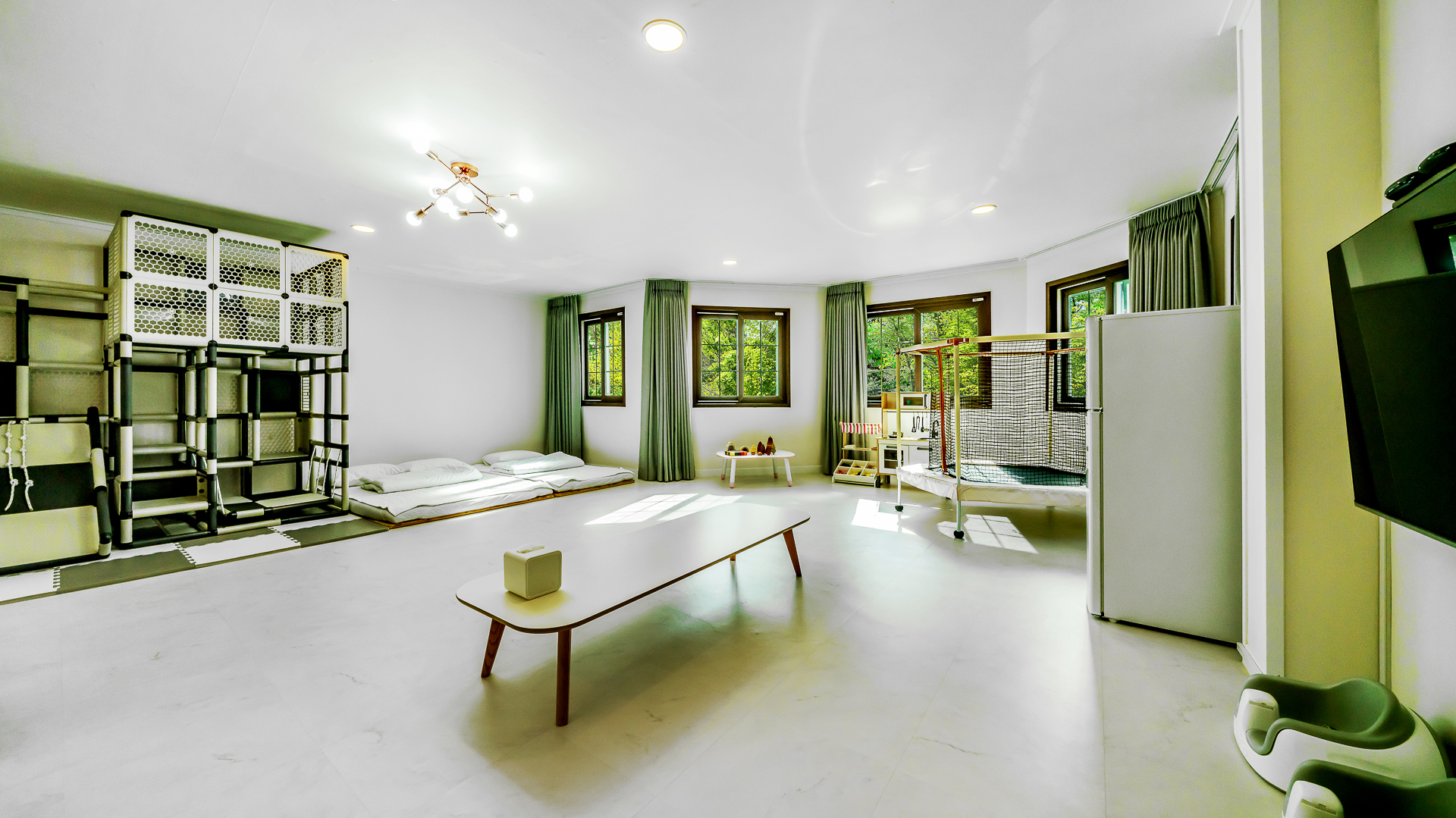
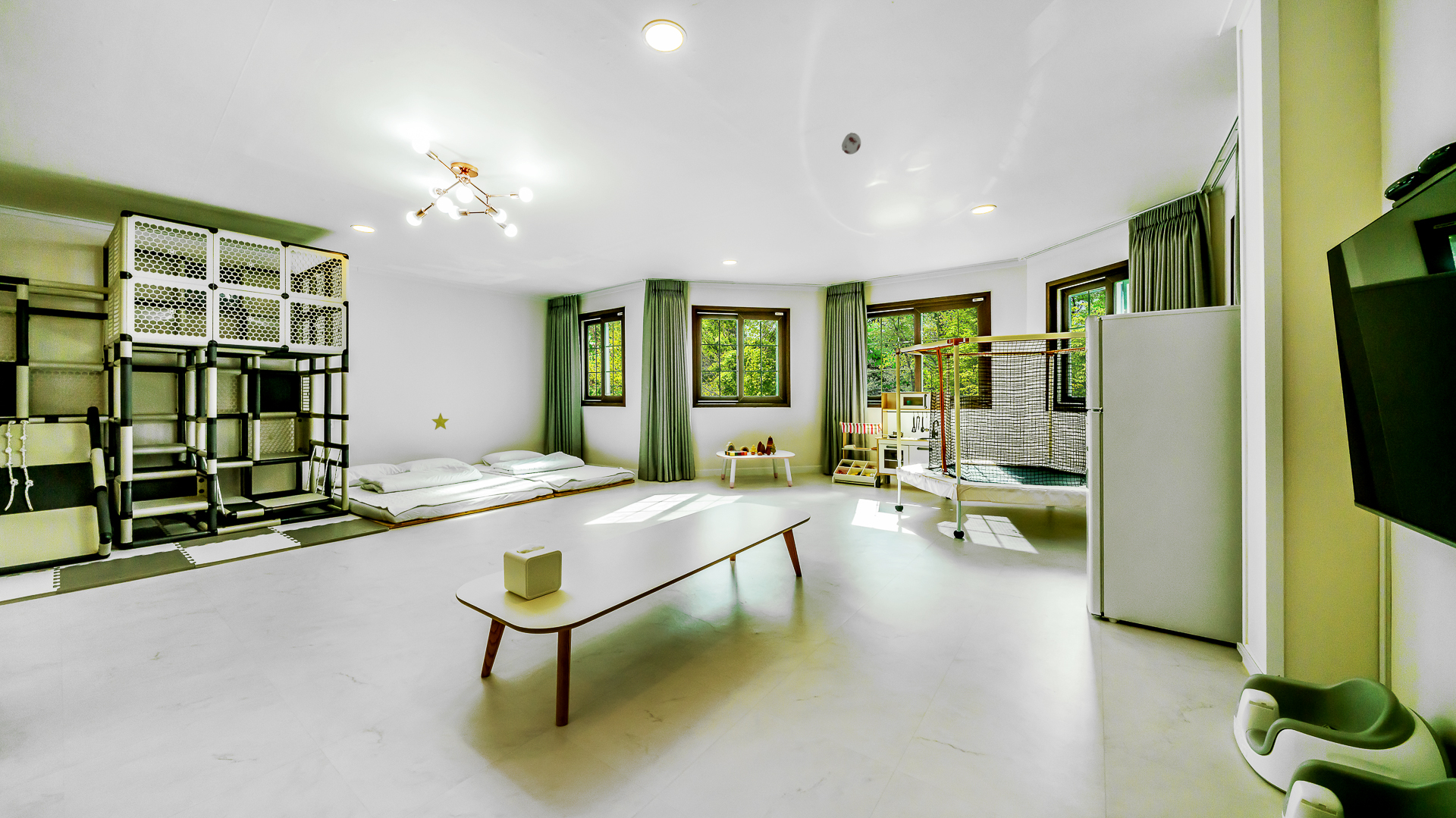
+ smoke detector (851, 143)
+ decorative star (441, 421)
